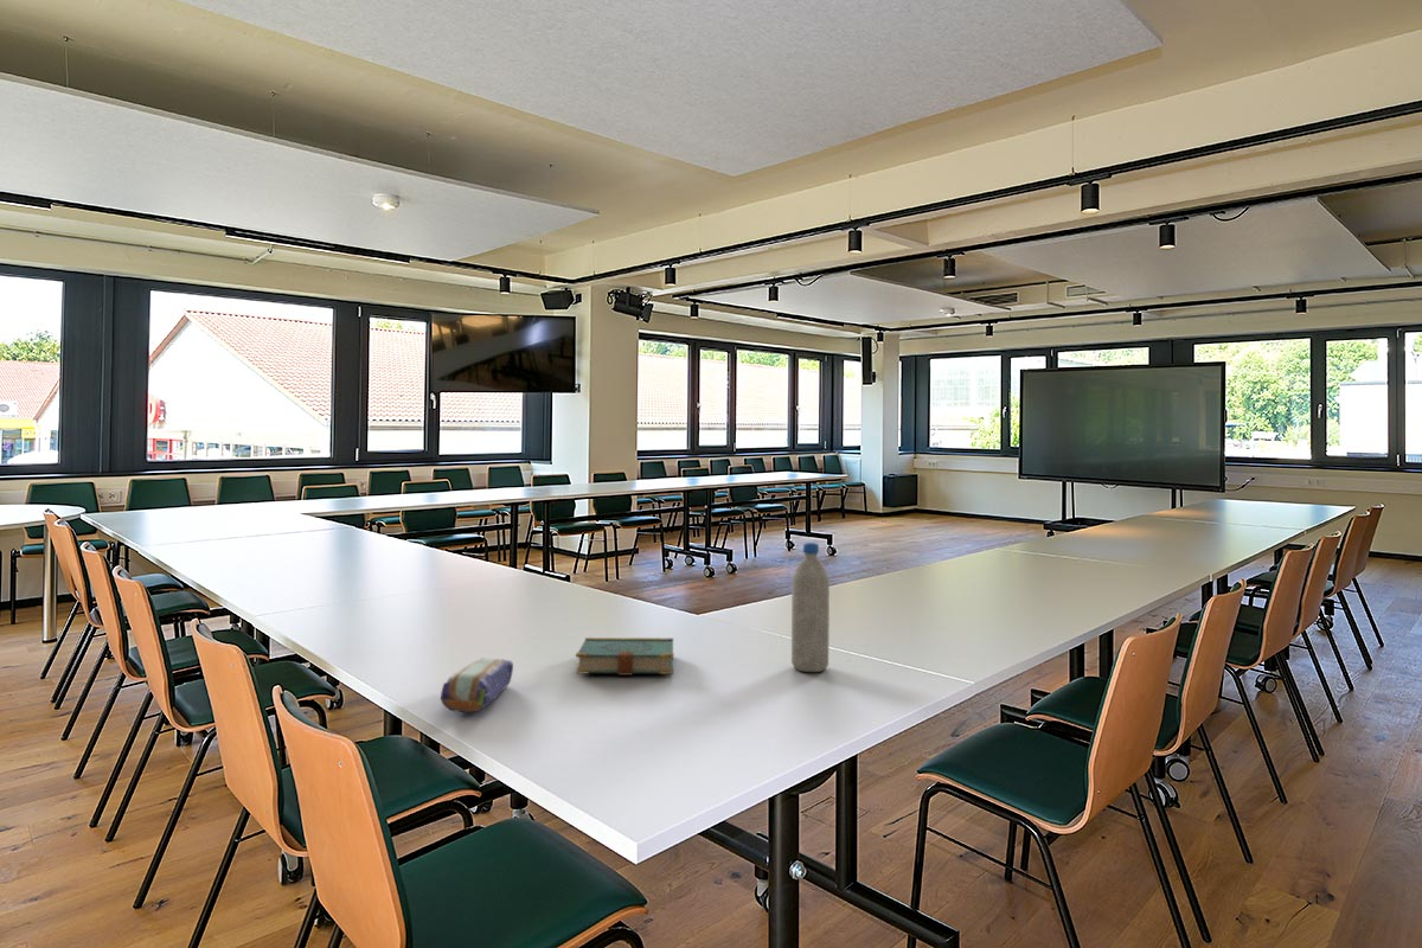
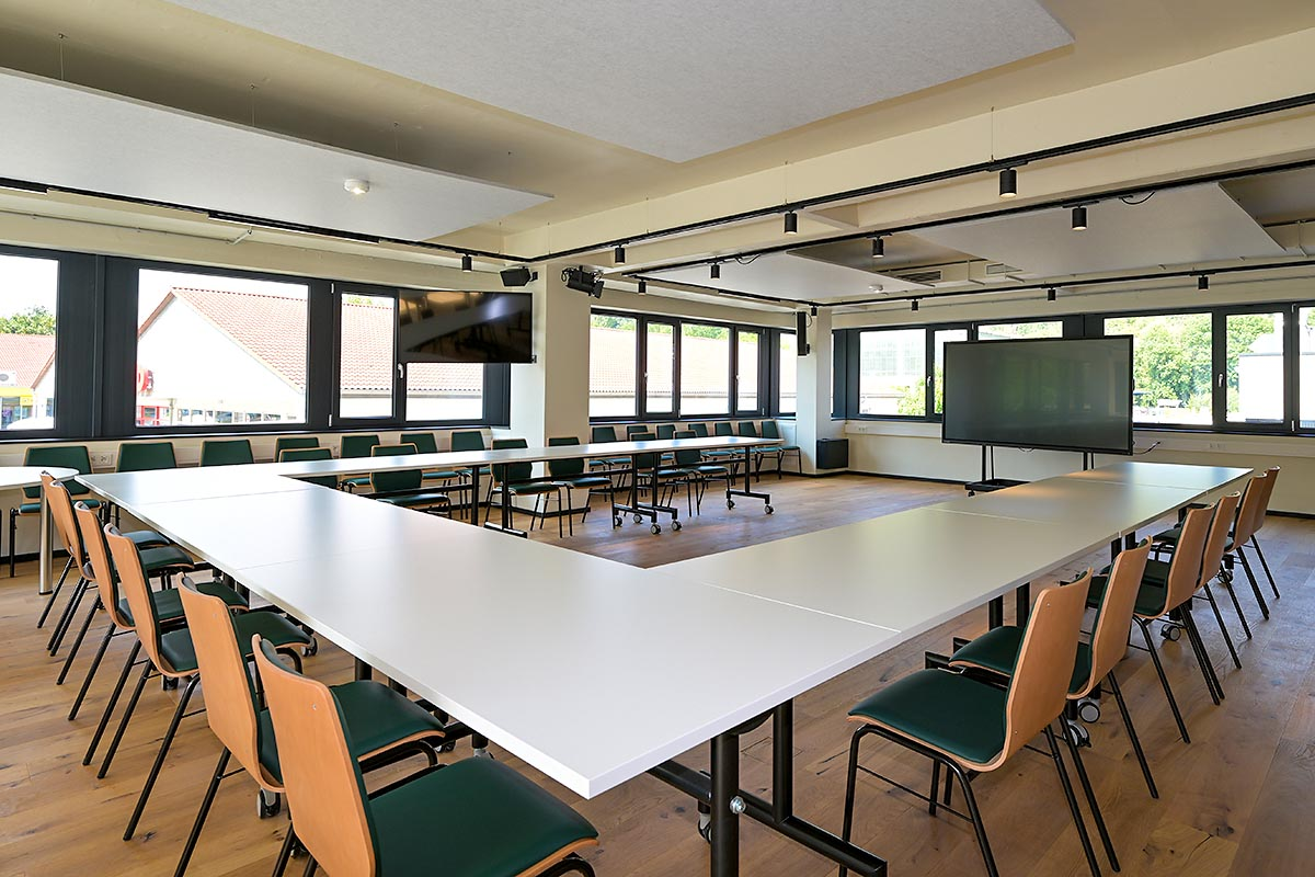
- pencil case (478, 683)
- book (624, 655)
- water bottle (809, 606)
